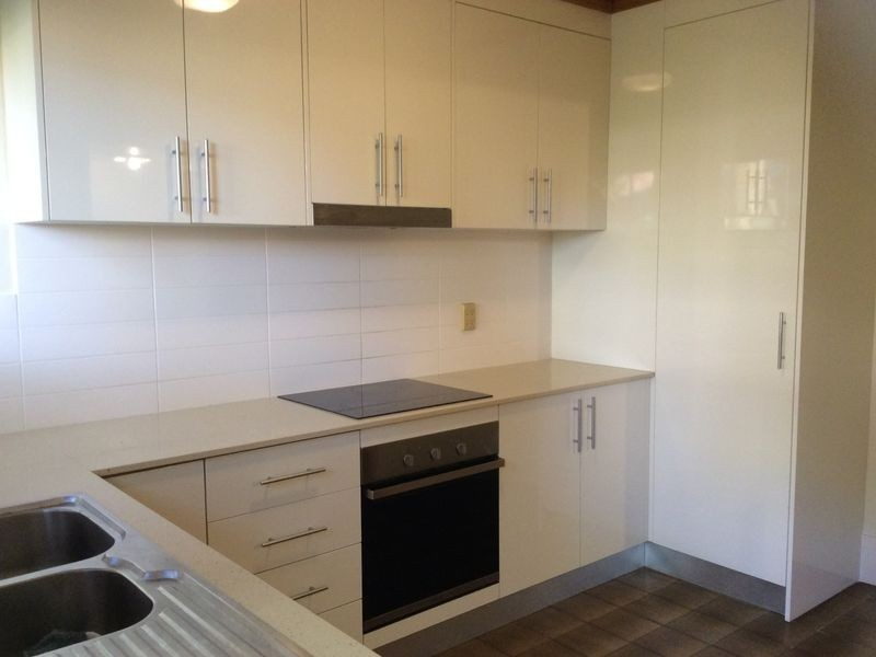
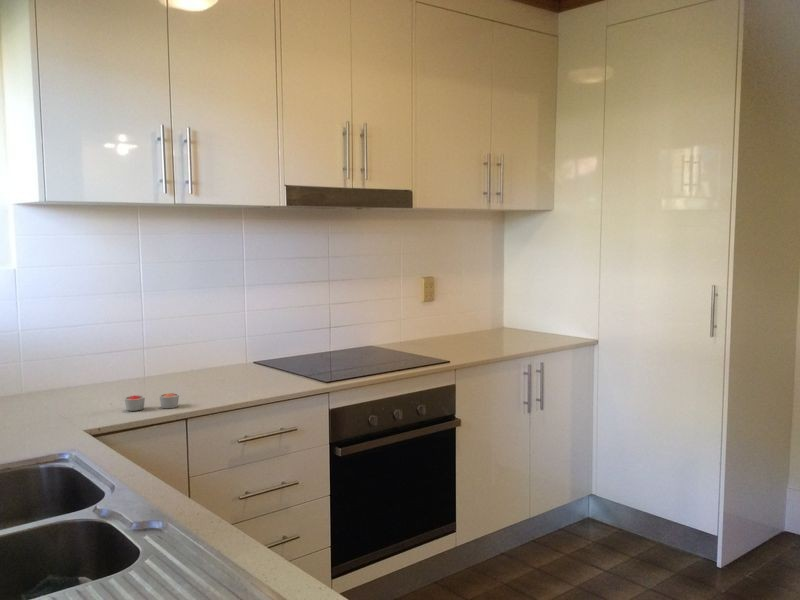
+ candle (144, 400)
